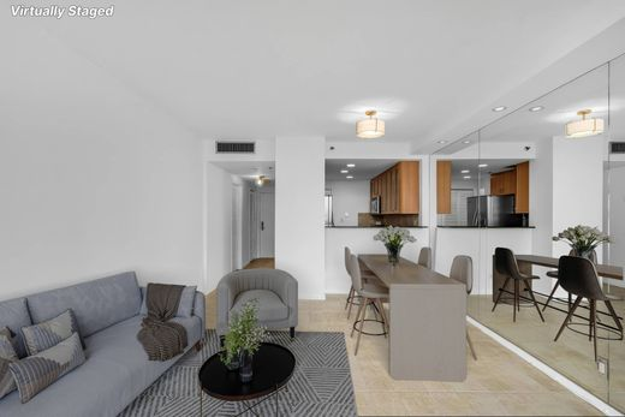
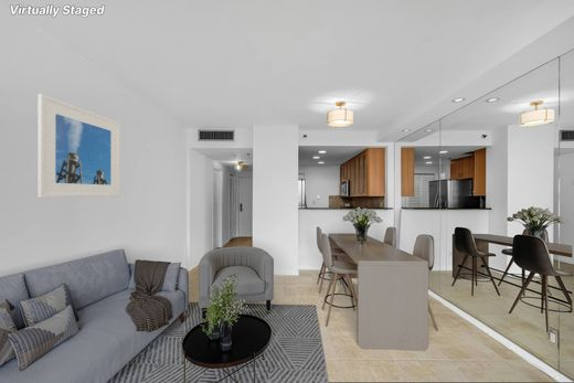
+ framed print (85, 153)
